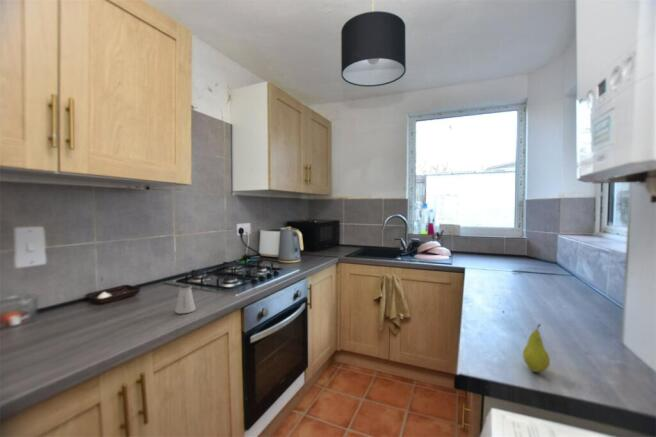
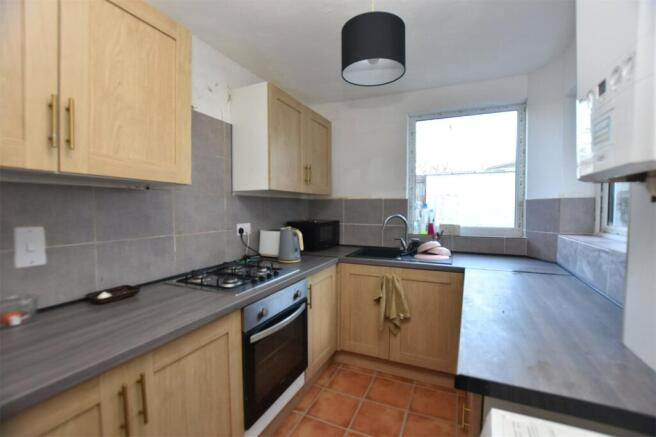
- fruit (536, 346)
- saltshaker (185, 297)
